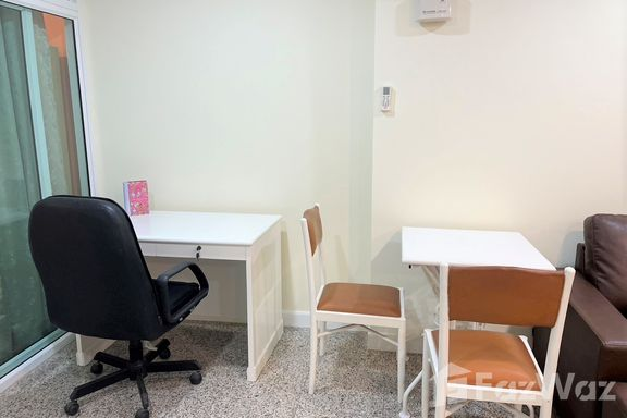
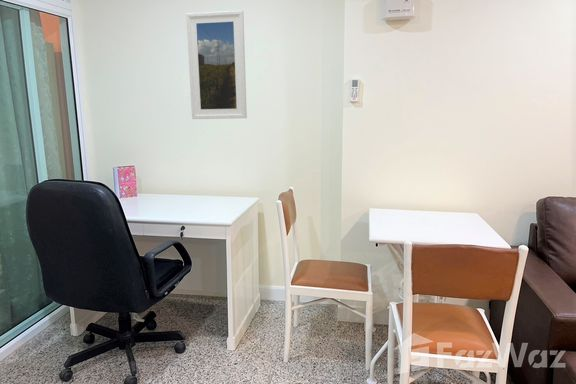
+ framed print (216, 66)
